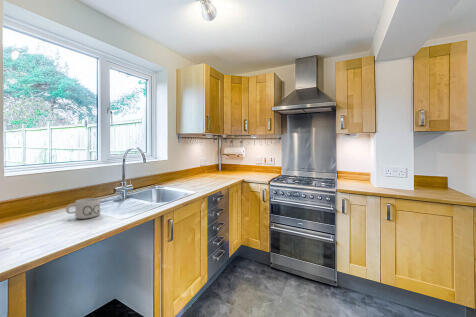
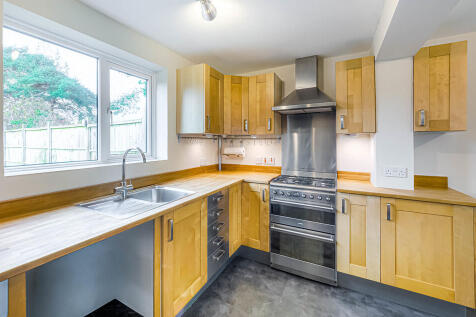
- mug (83, 208)
